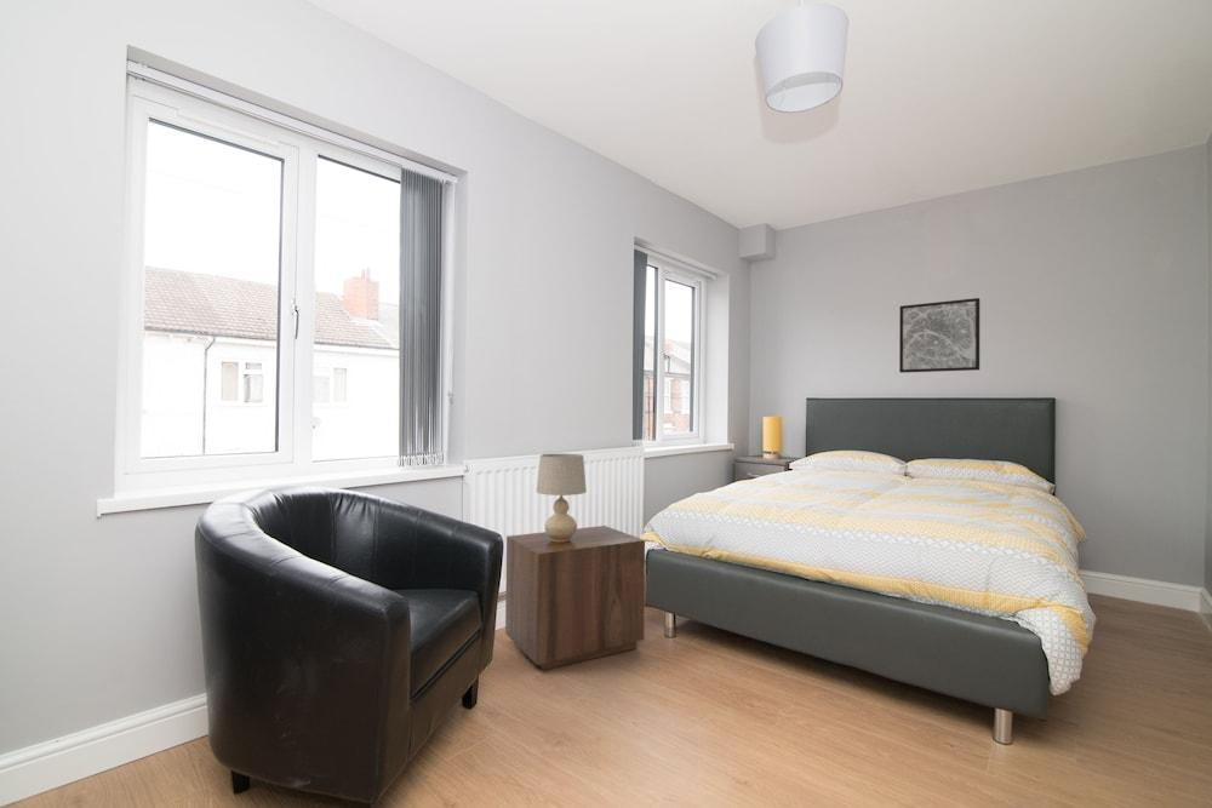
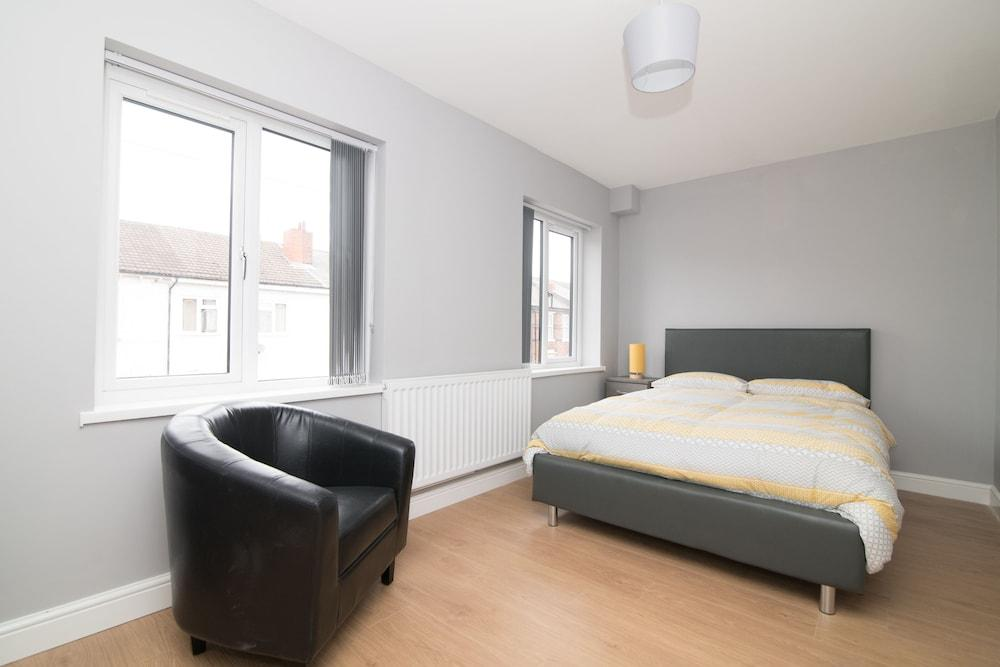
- wall art (938, 337)
- nightstand (574, 591)
- table lamp (561, 497)
